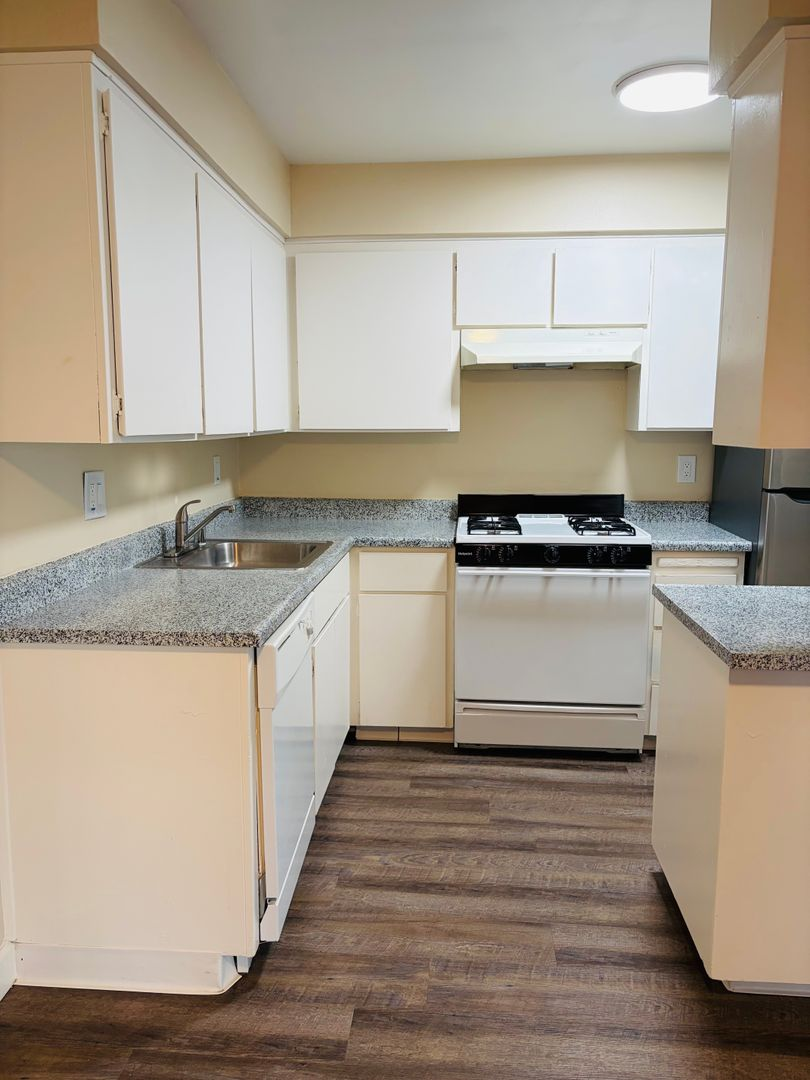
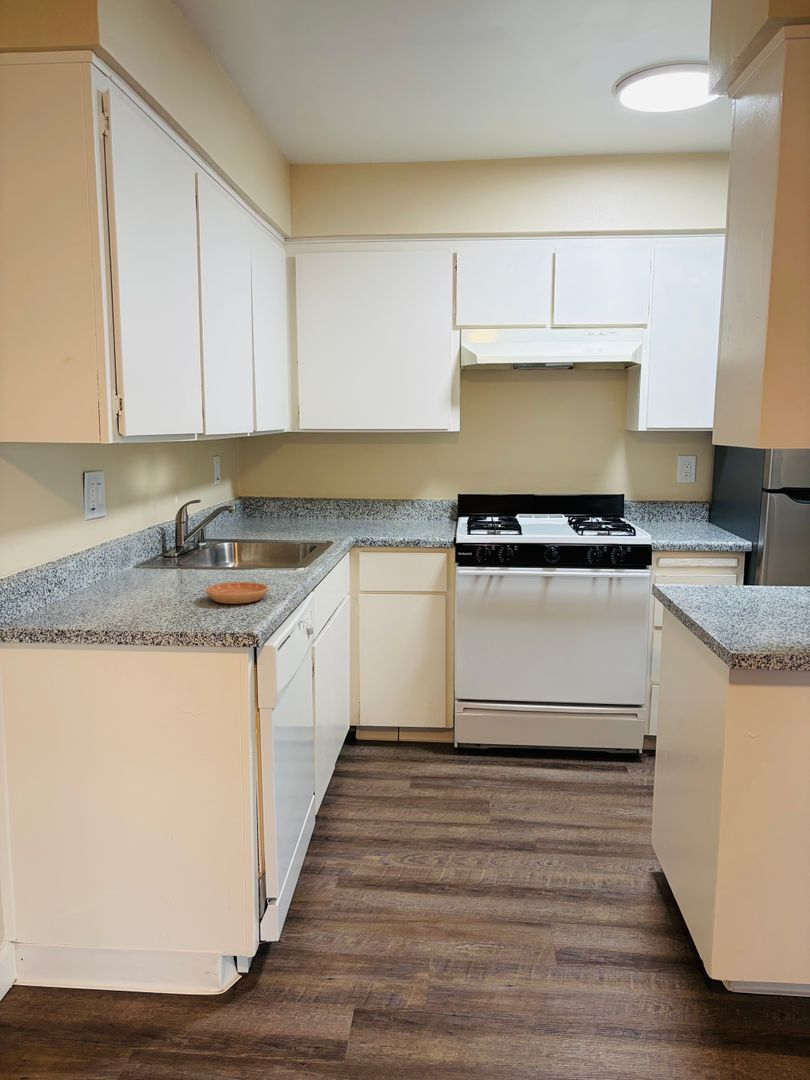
+ saucer (237, 593)
